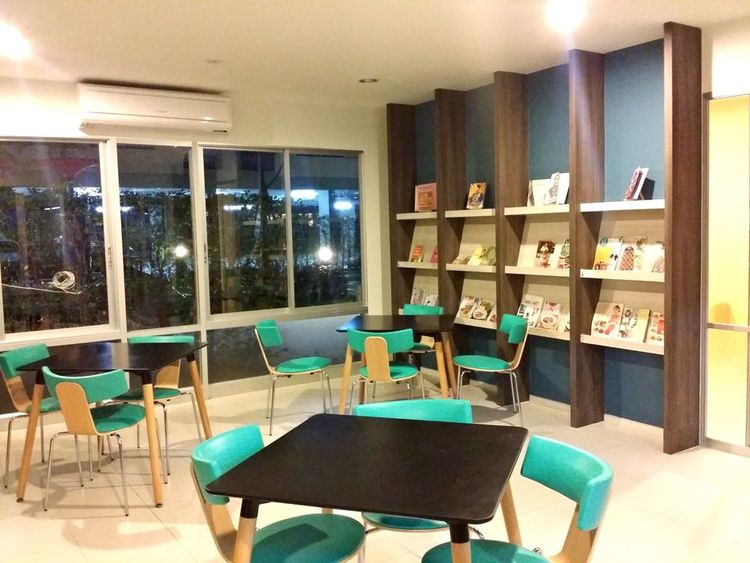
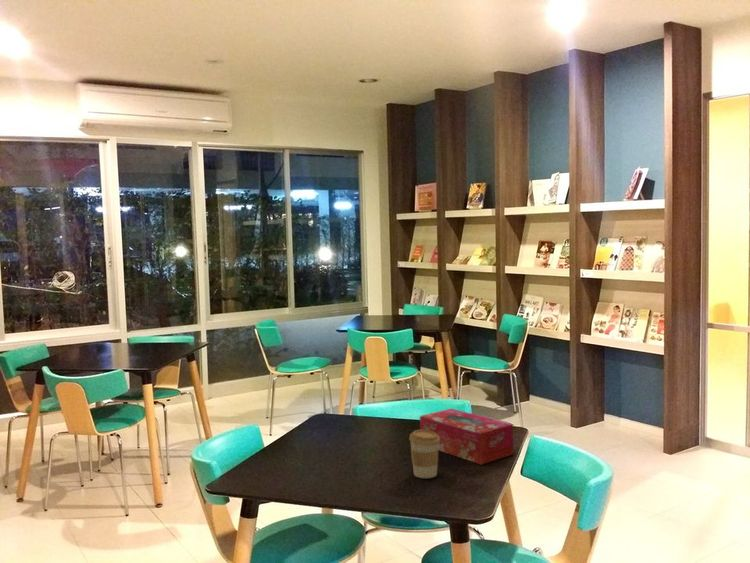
+ tissue box (465, 434)
+ coffee cup (424, 453)
